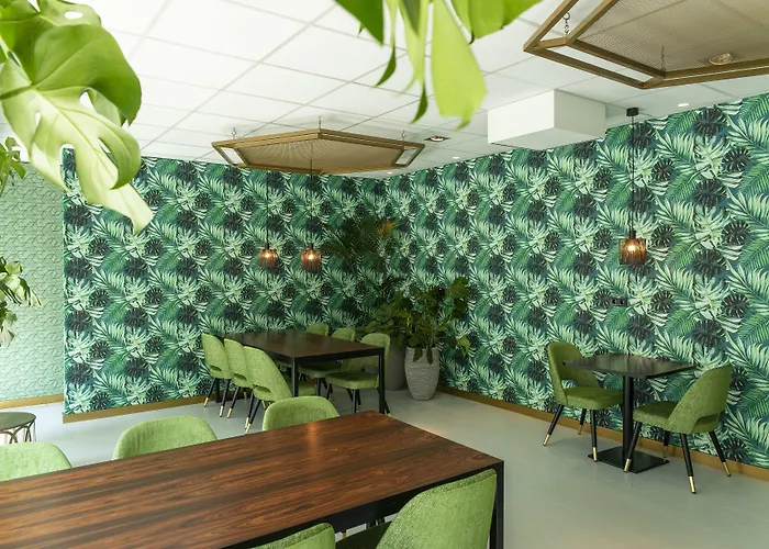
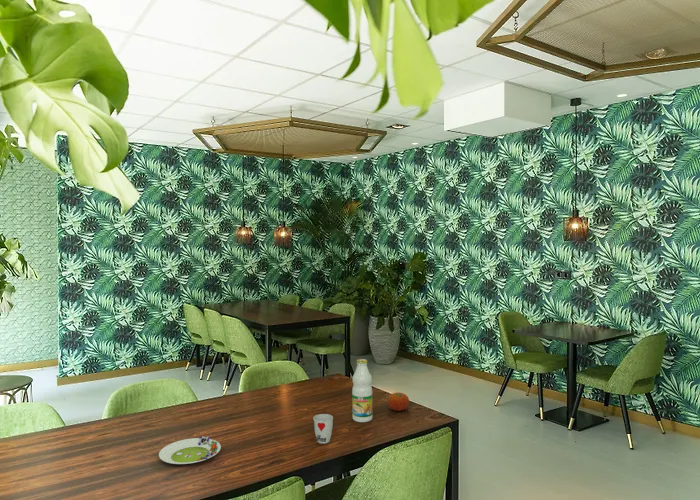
+ salad plate (190, 451)
+ cup (323, 429)
+ fruit (398, 401)
+ bottle (362, 389)
